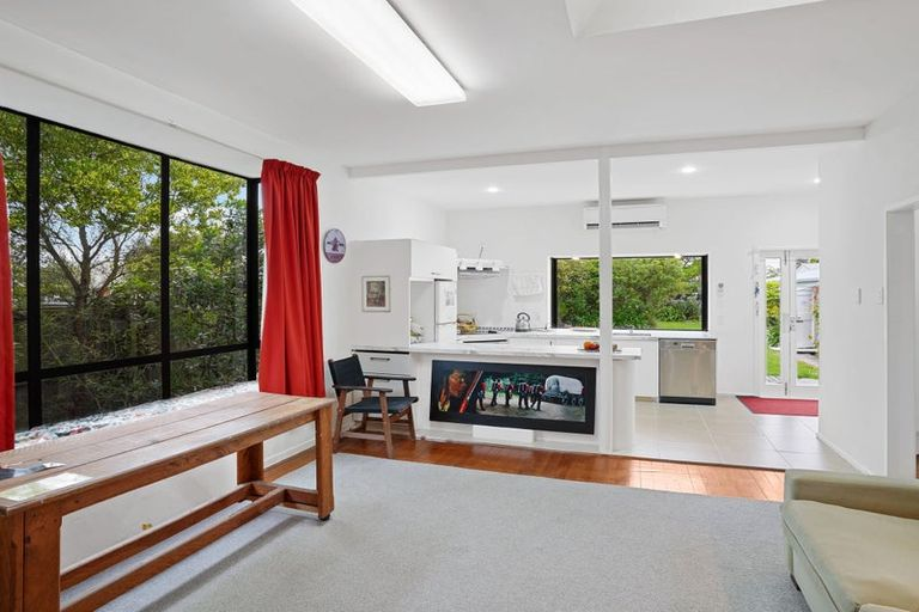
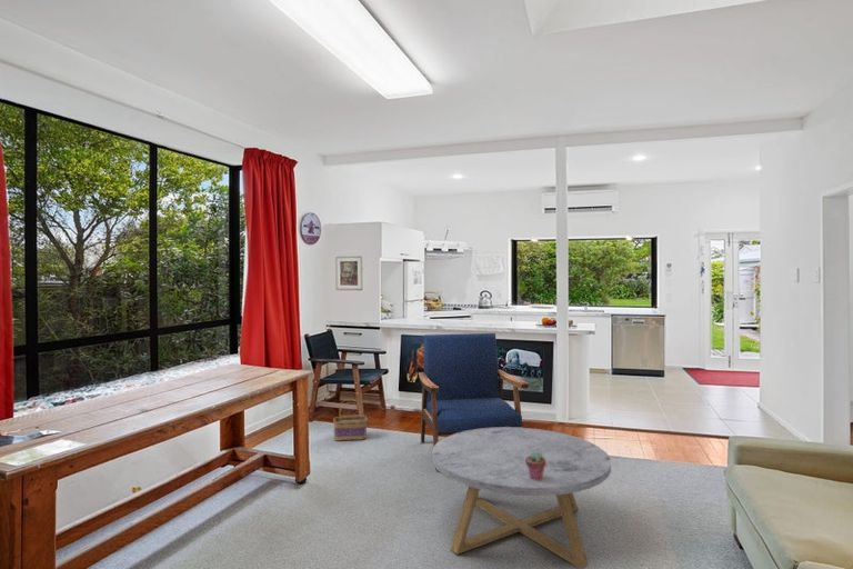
+ basket (350, 418)
+ armchair (469, 395)
+ coffee table (519, 490)
+ potted succulent (535, 463)
